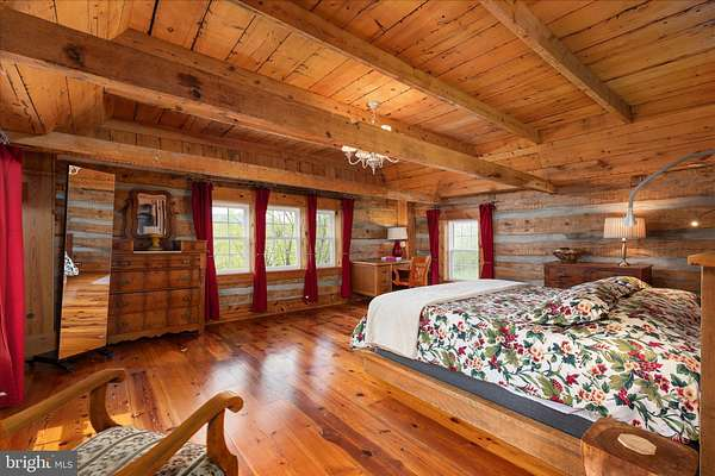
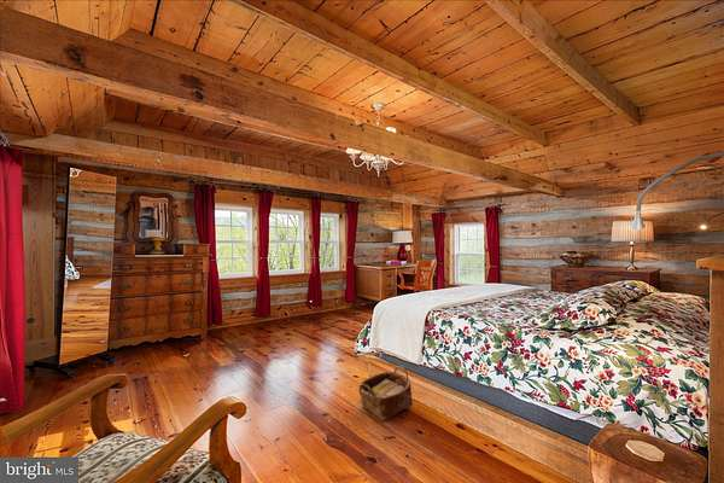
+ woven basket (385, 390)
